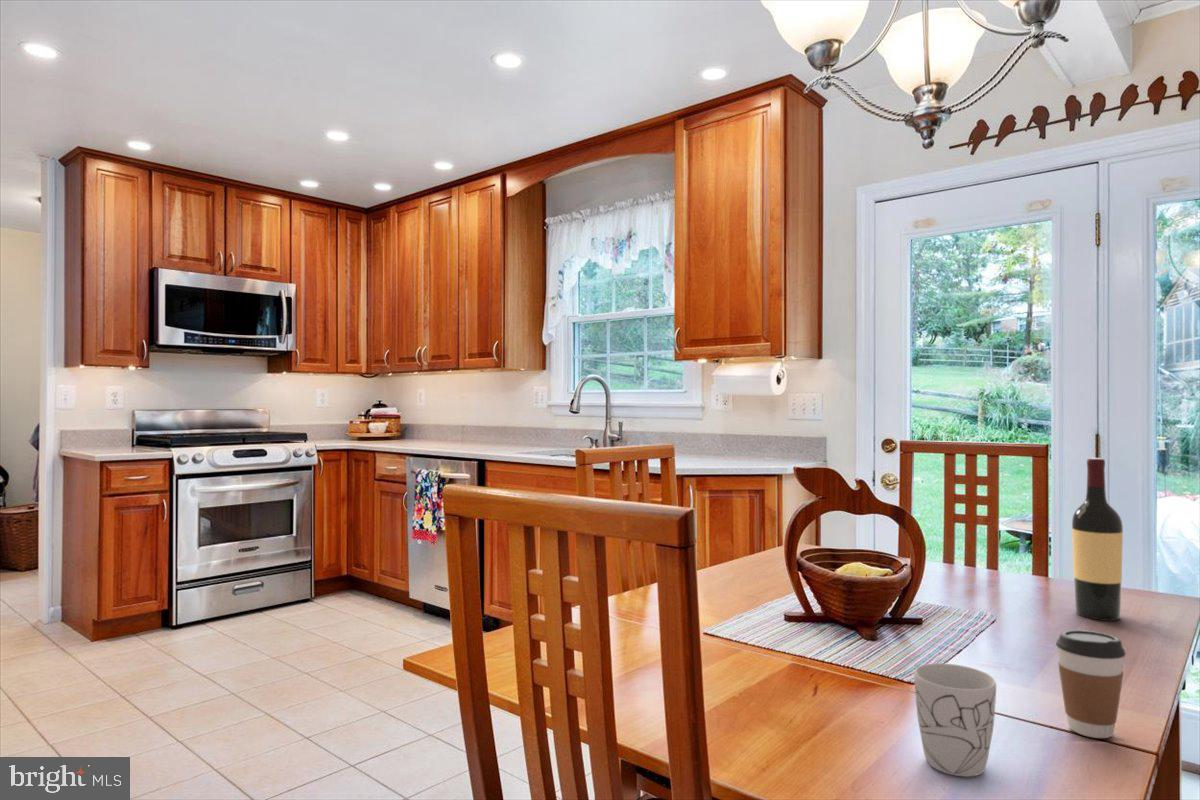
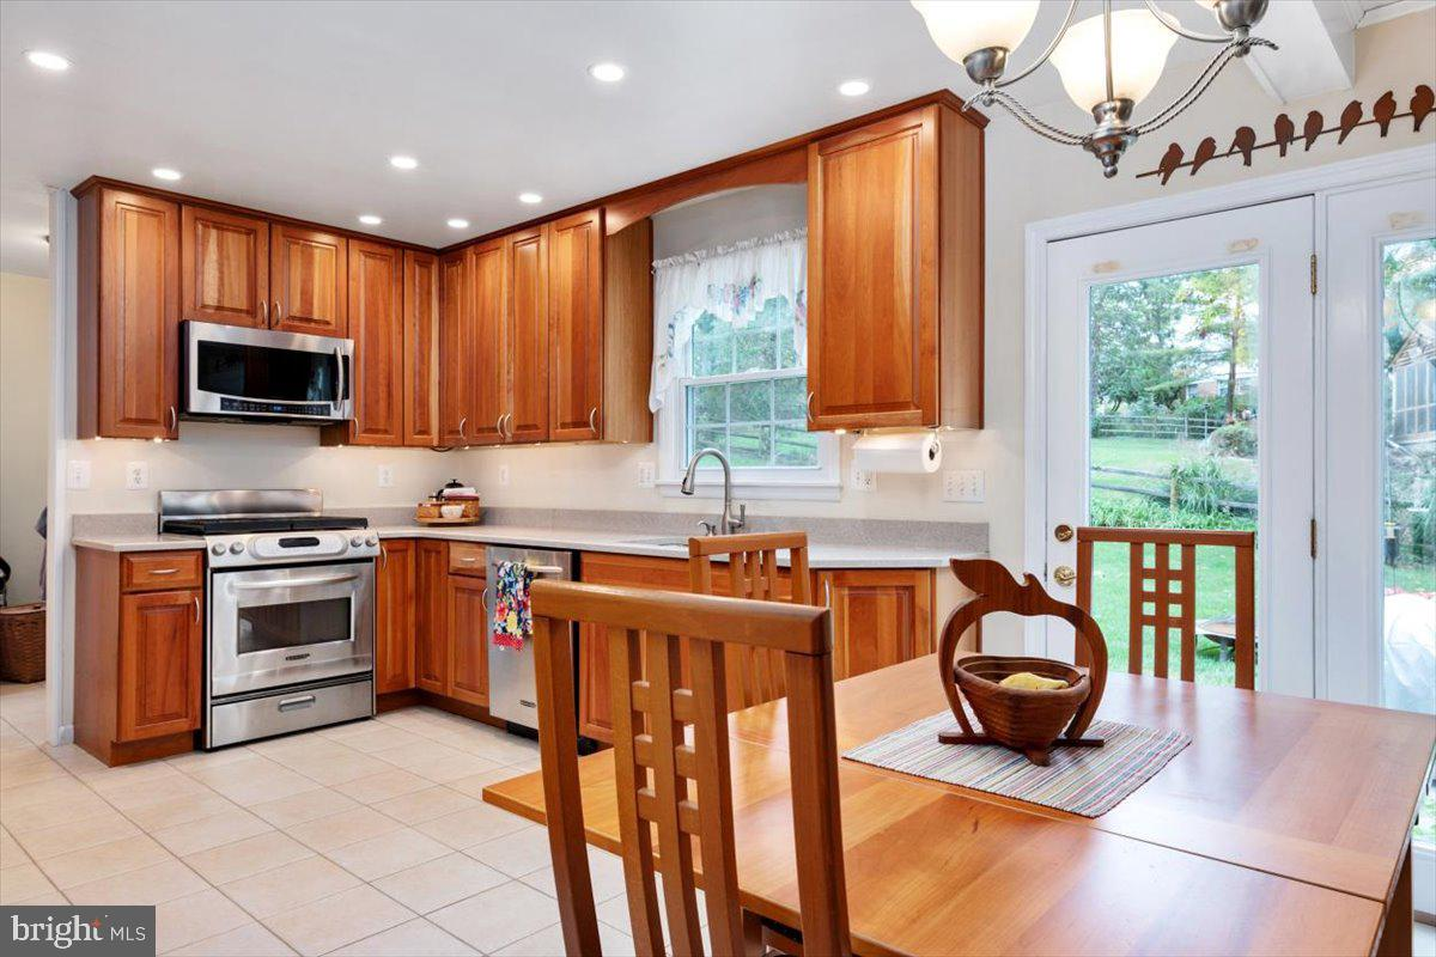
- wine bottle (1097, 537)
- mug (955, 714)
- coffee cup (1090, 682)
